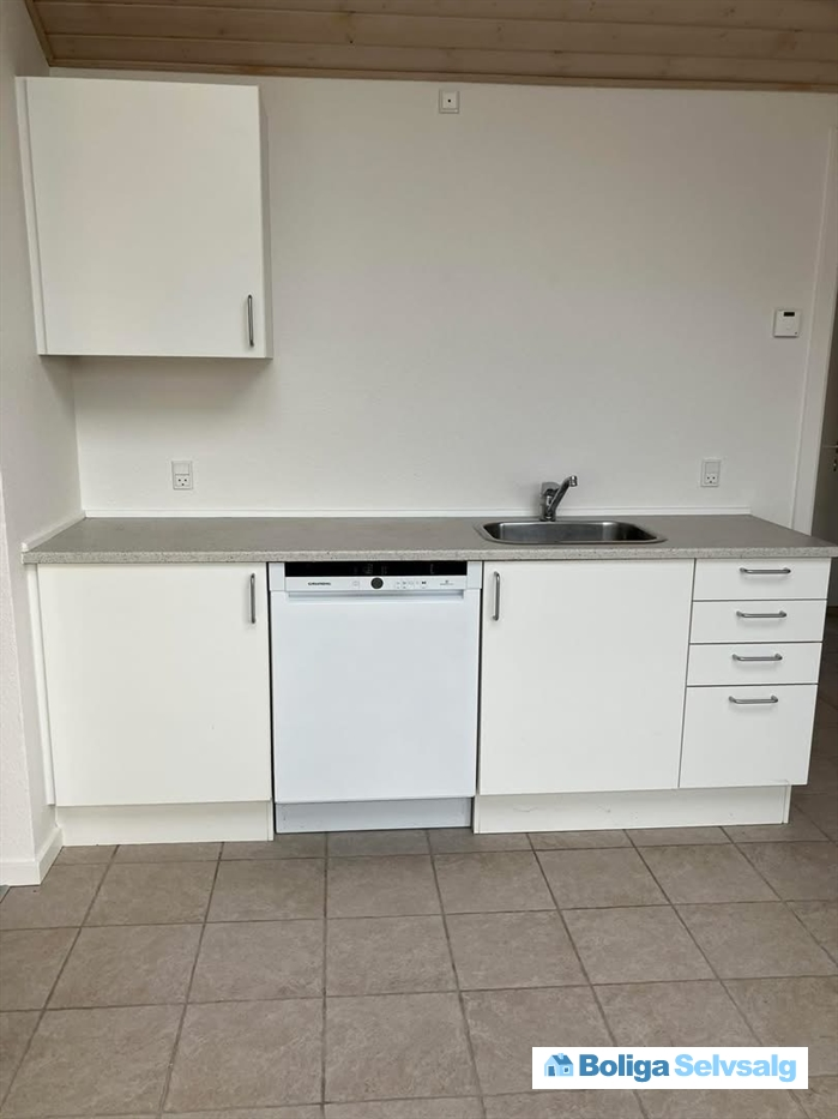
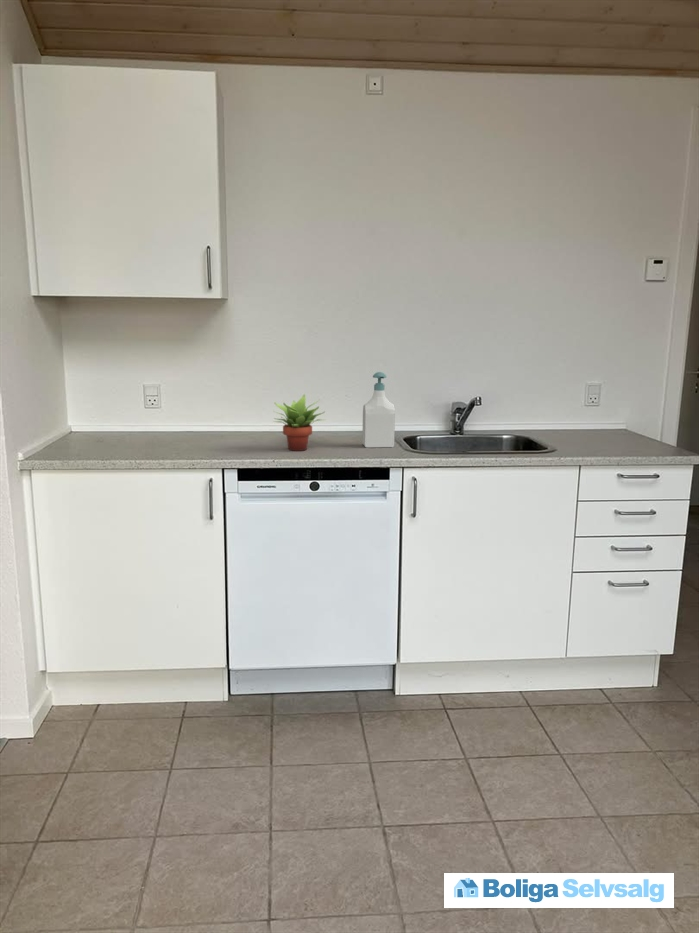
+ succulent plant (299, 423)
+ soap bottle (379, 409)
